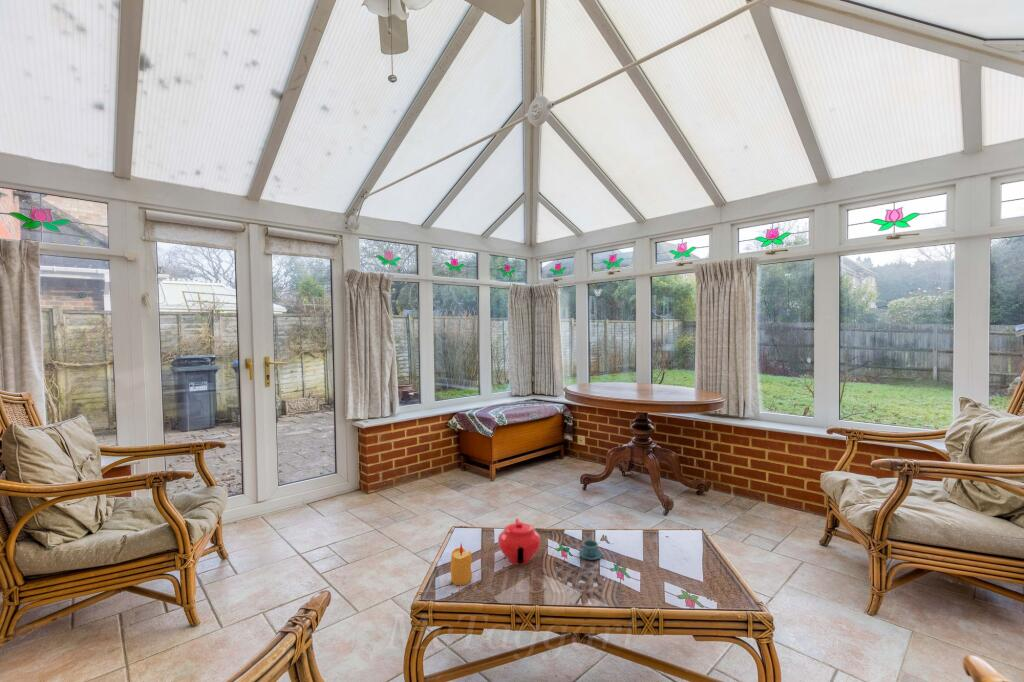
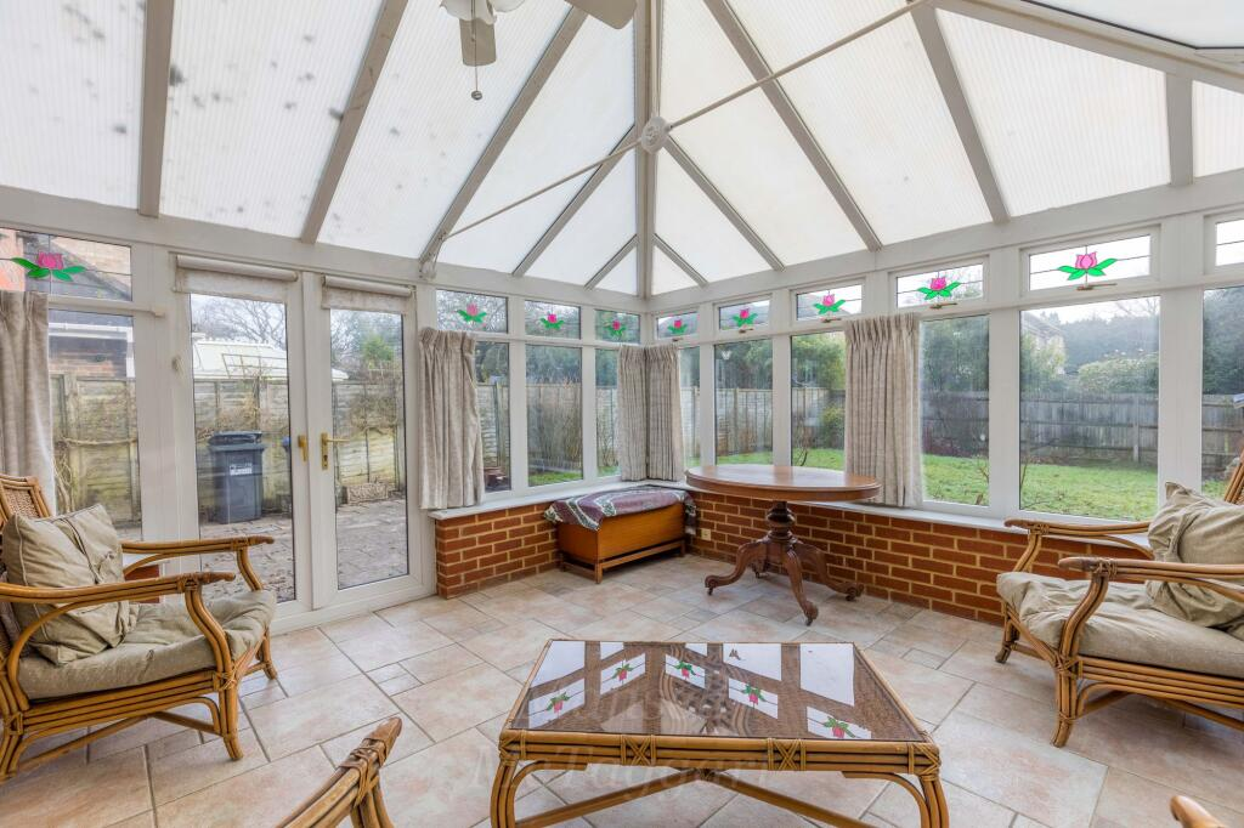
- teacup (590, 549)
- candle (461, 561)
- teapot (519, 540)
